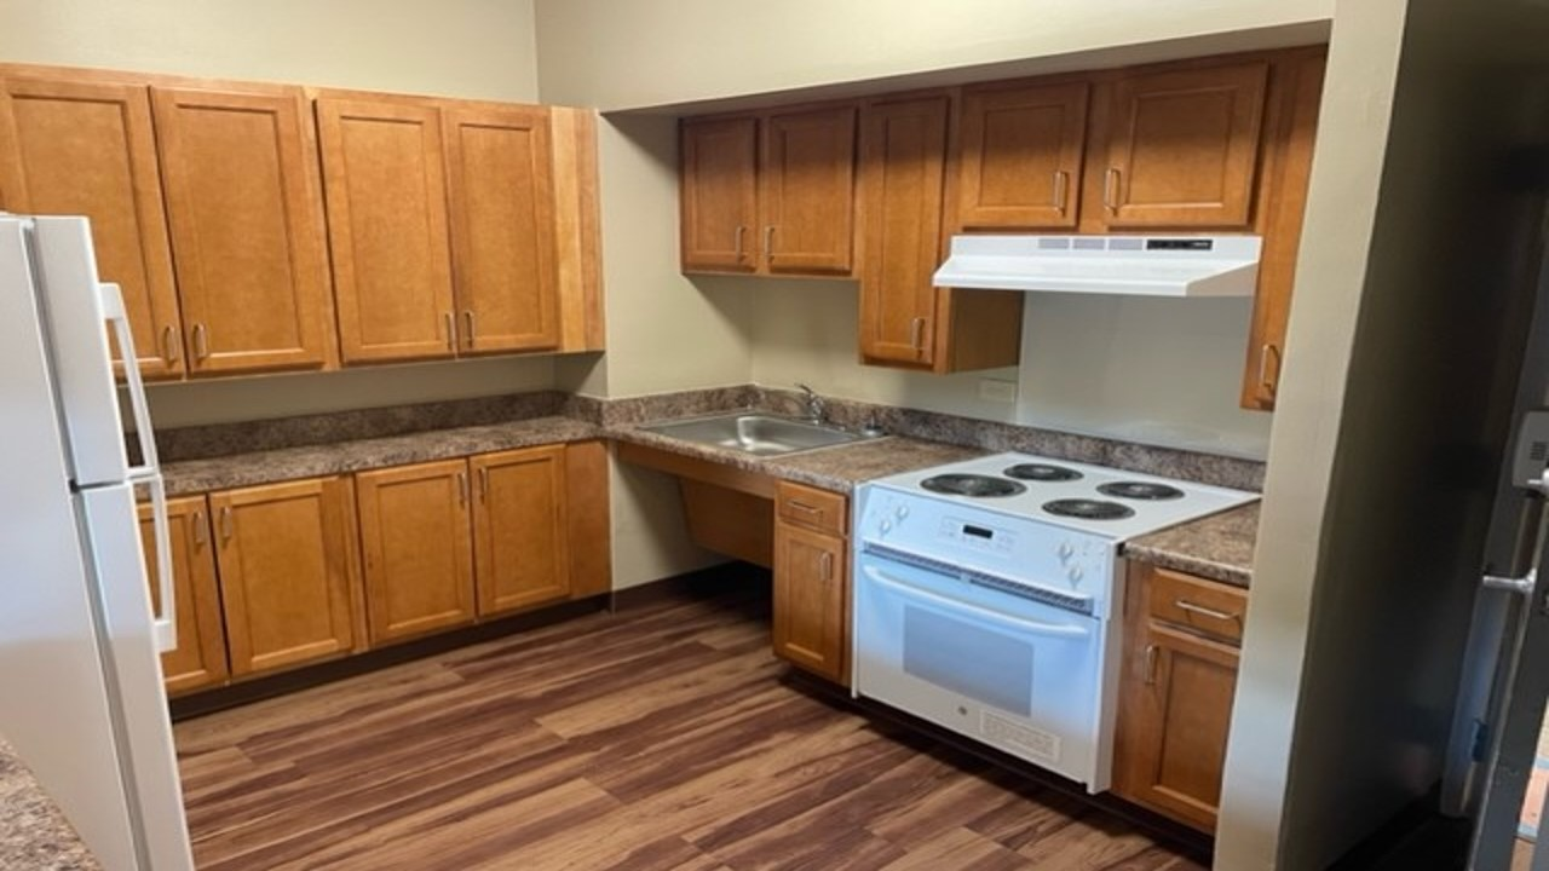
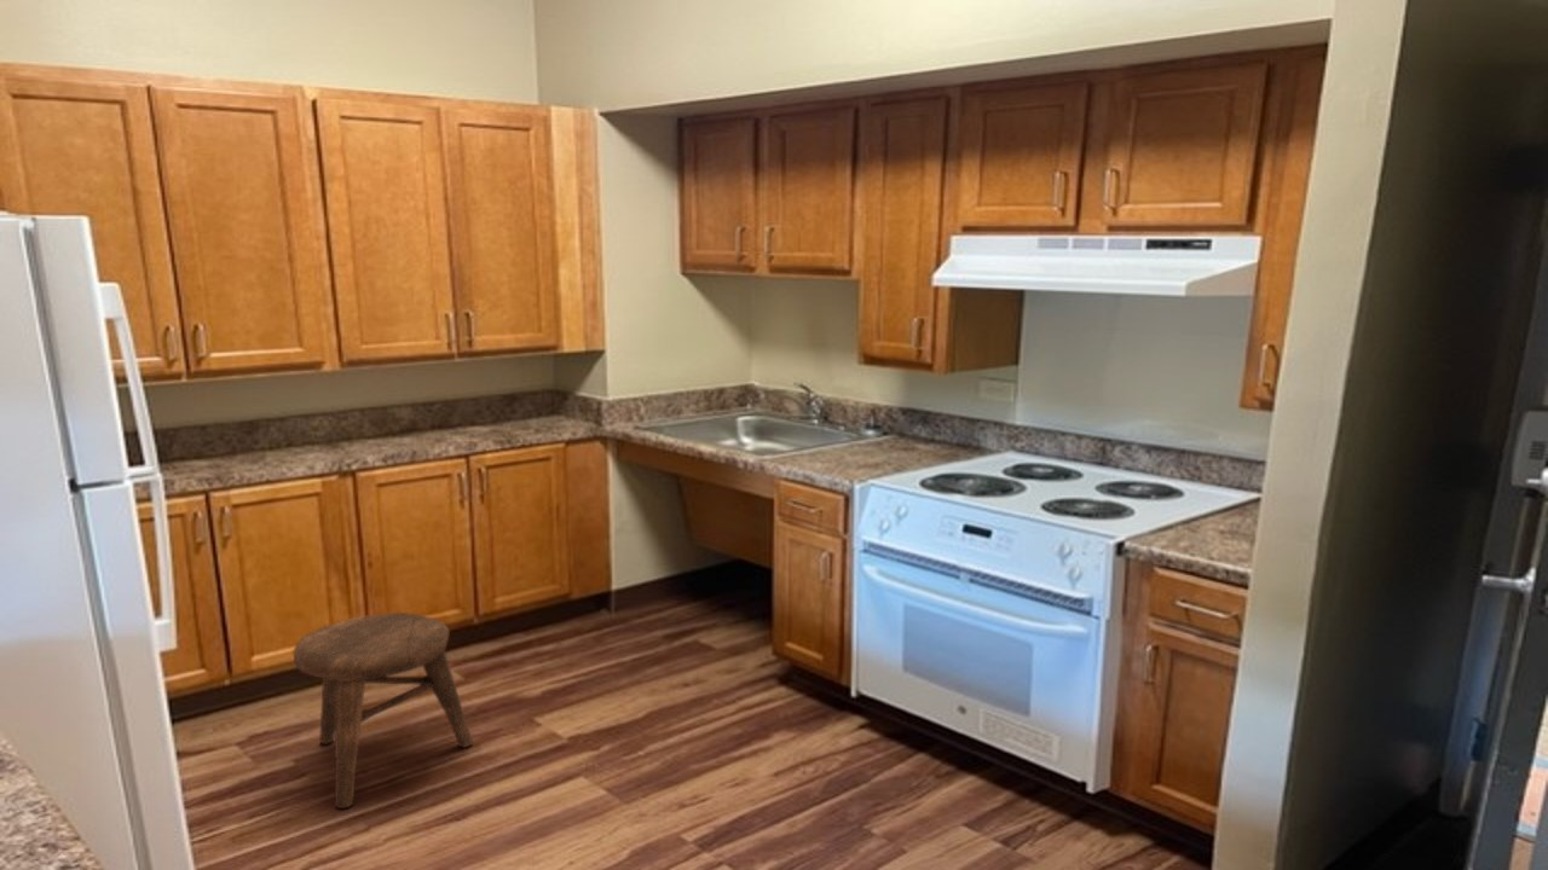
+ stool (375, 706)
